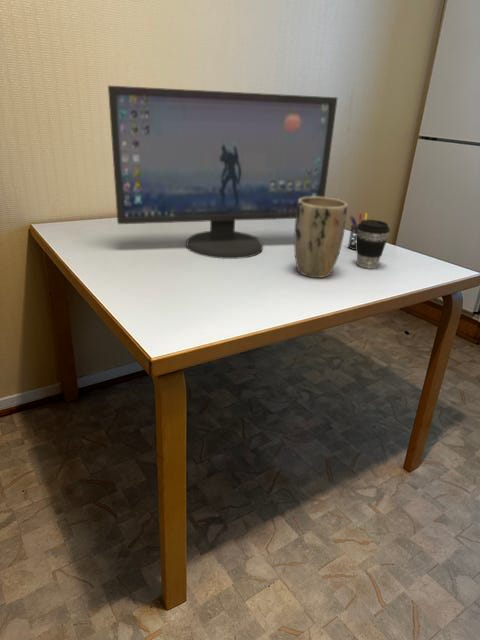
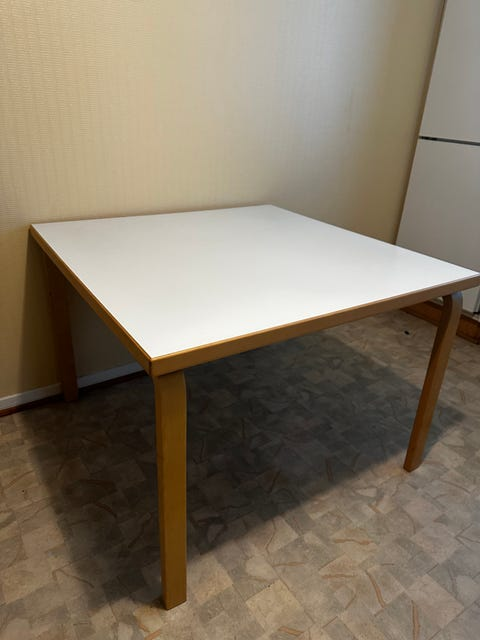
- computer monitor (227, 174)
- coffee cup (370, 244)
- plant pot (318, 237)
- pen holder (357, 230)
